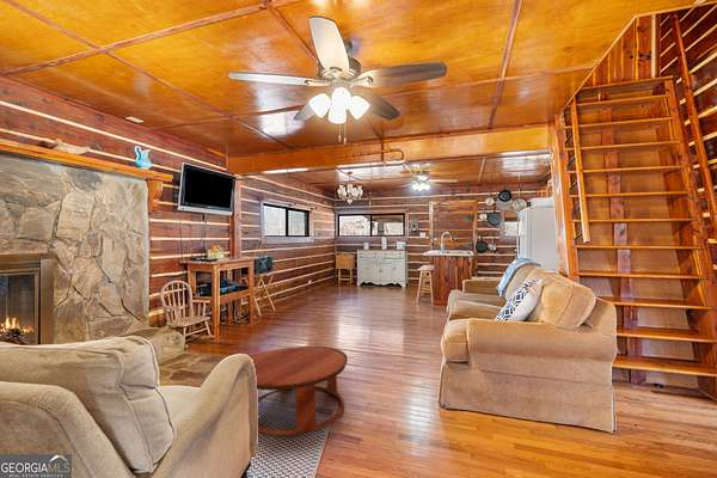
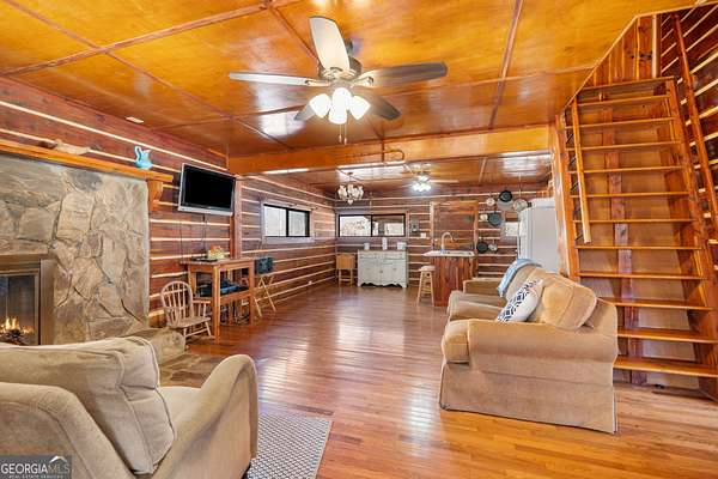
- coffee table (295, 384)
